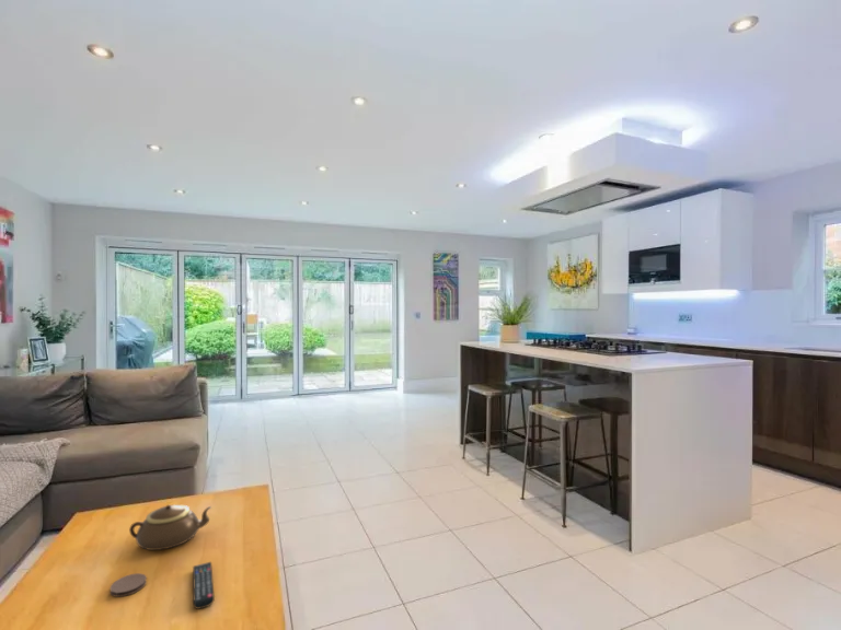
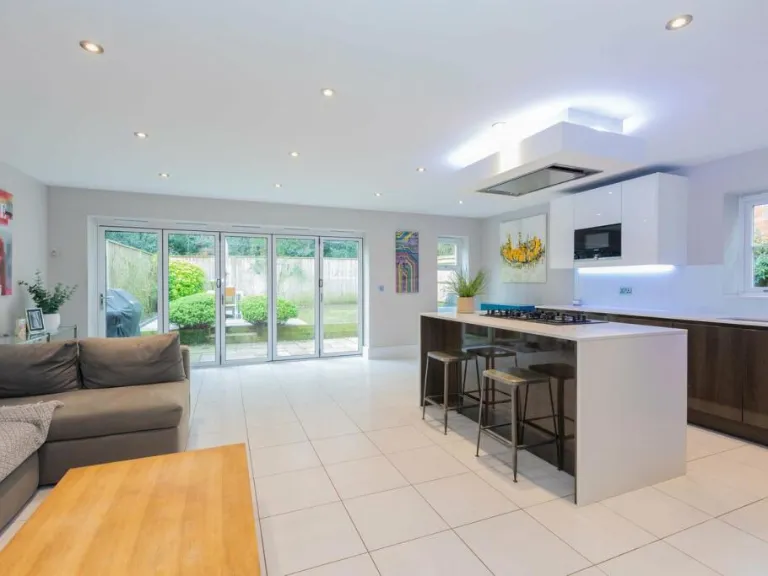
- coaster (128, 584)
- teapot (170, 522)
- remote control (203, 583)
